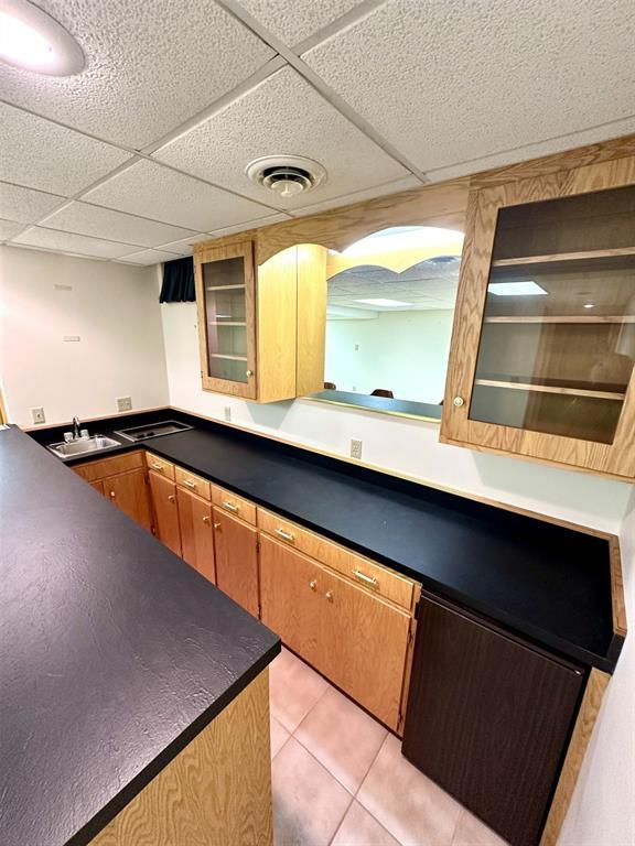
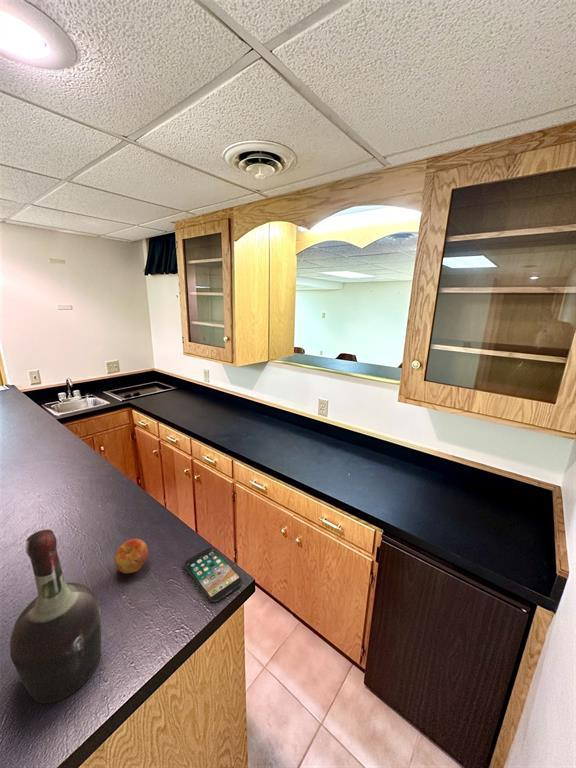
+ apple (131, 557)
+ cognac bottle (54, 606)
+ smartphone (212, 572)
